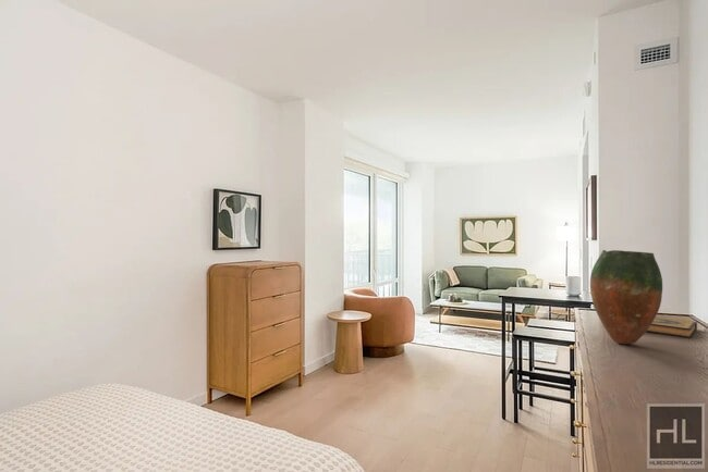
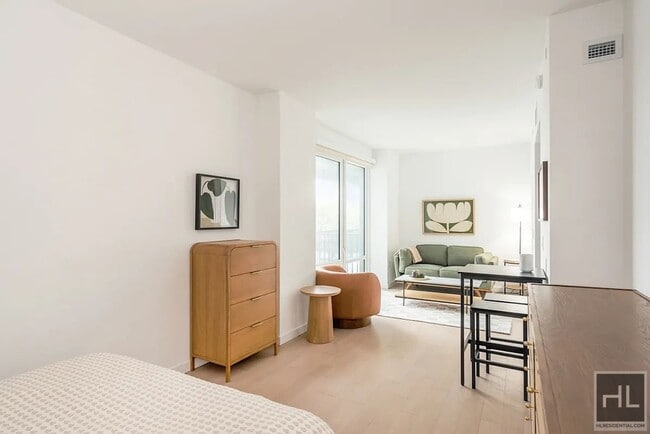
- vase (624, 296)
- hardback book (651, 323)
